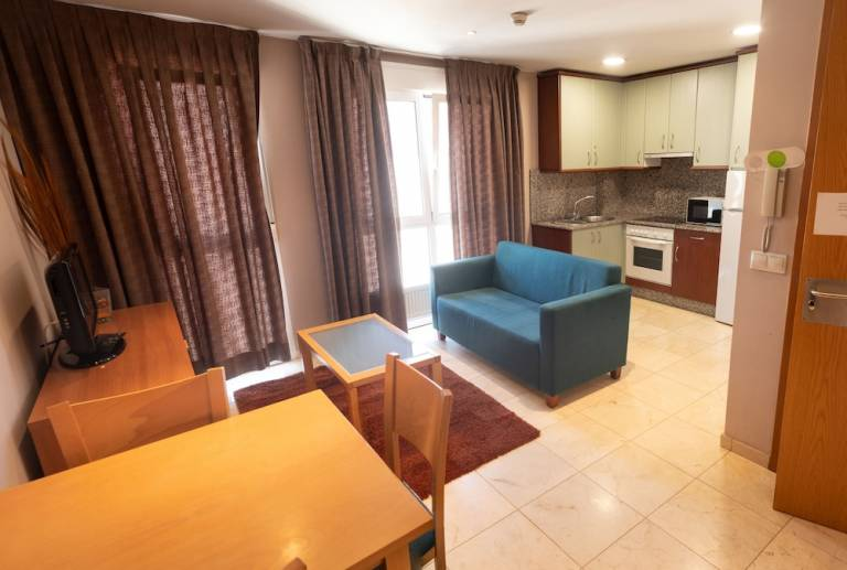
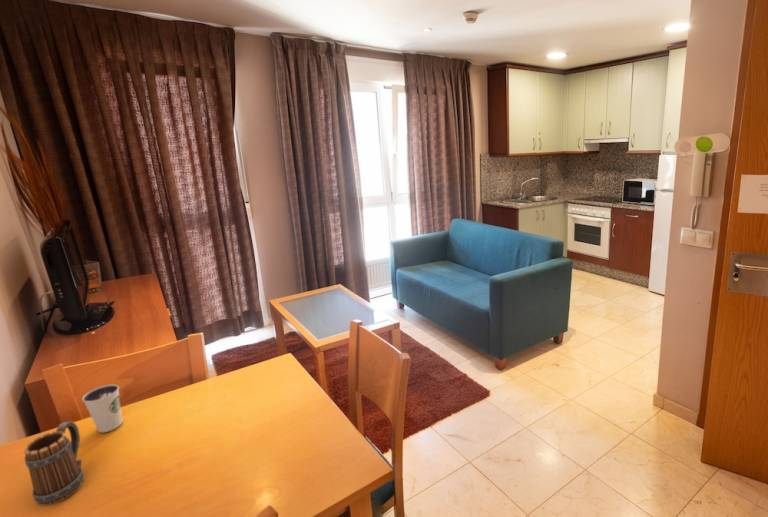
+ dixie cup (105, 409)
+ mug (59, 459)
